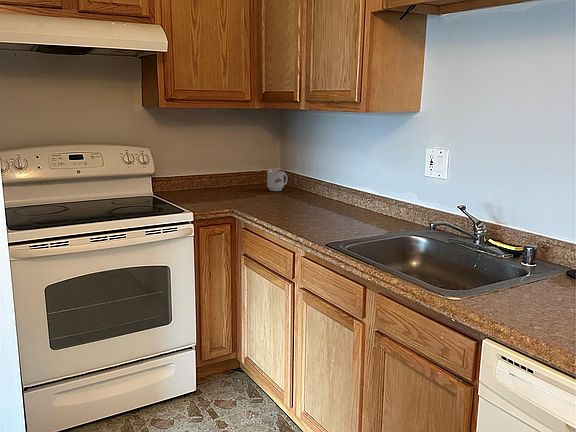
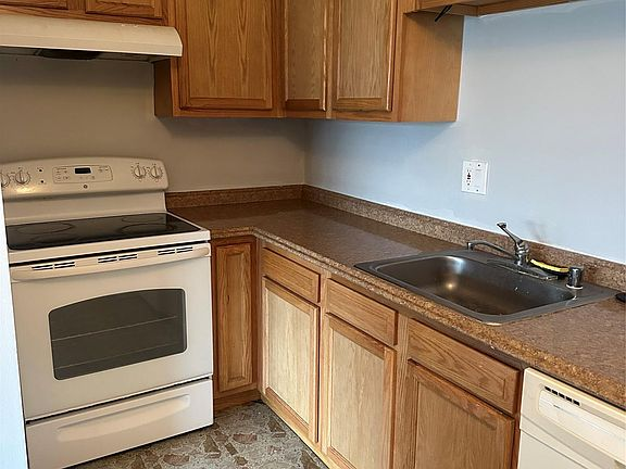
- mug (277, 180)
